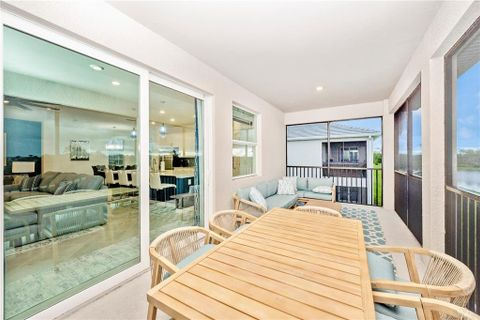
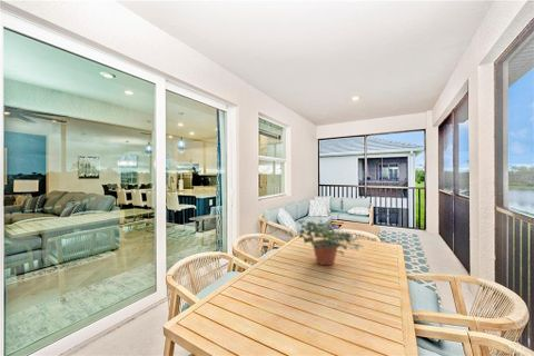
+ potted plant (329, 243)
